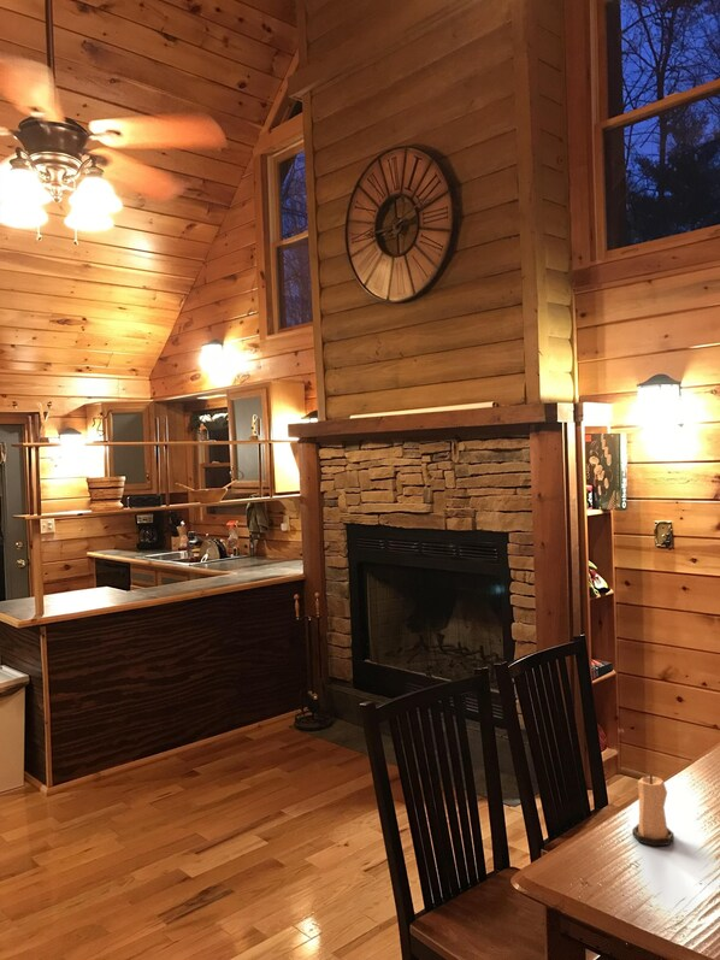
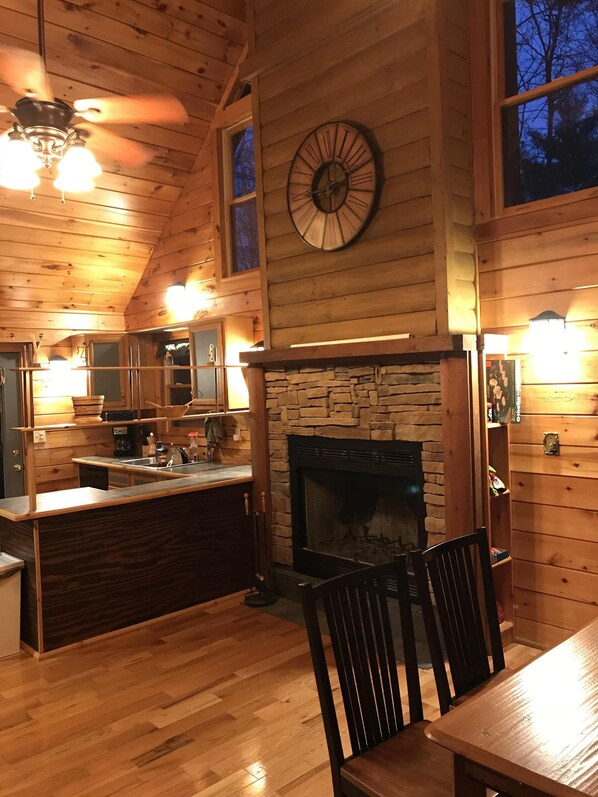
- candle (651, 805)
